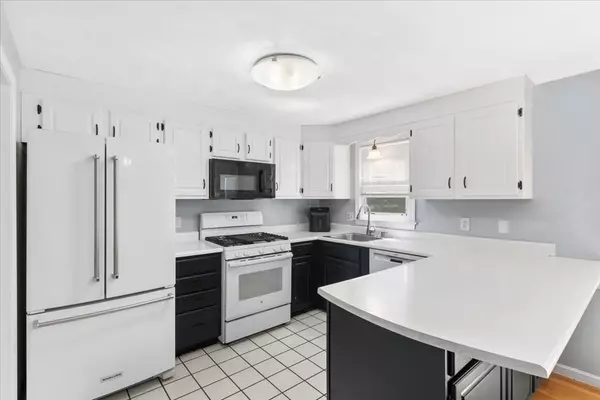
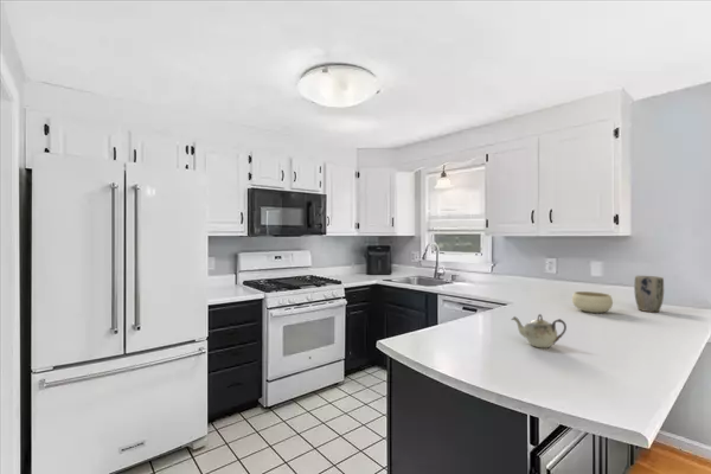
+ bowl (591, 302)
+ teapot (537, 328)
+ plant pot (648, 293)
